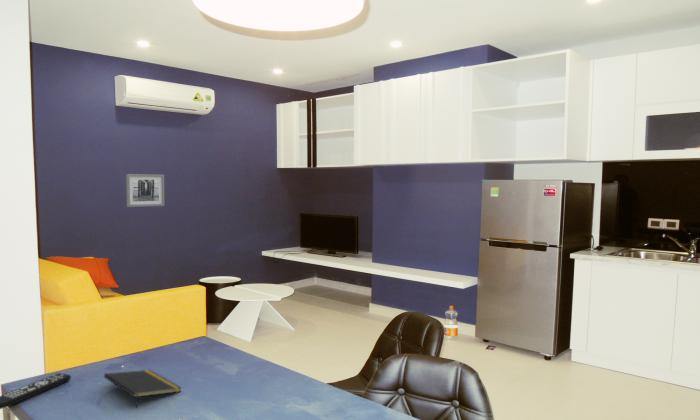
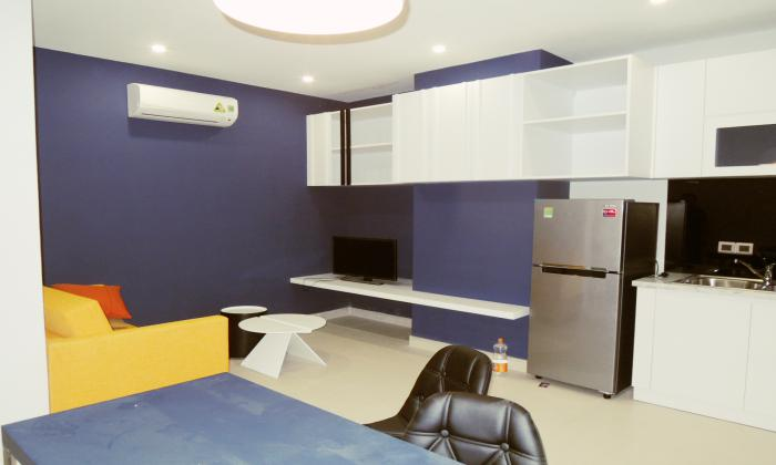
- wall art (145, 190)
- notepad (142, 382)
- remote control (32, 390)
